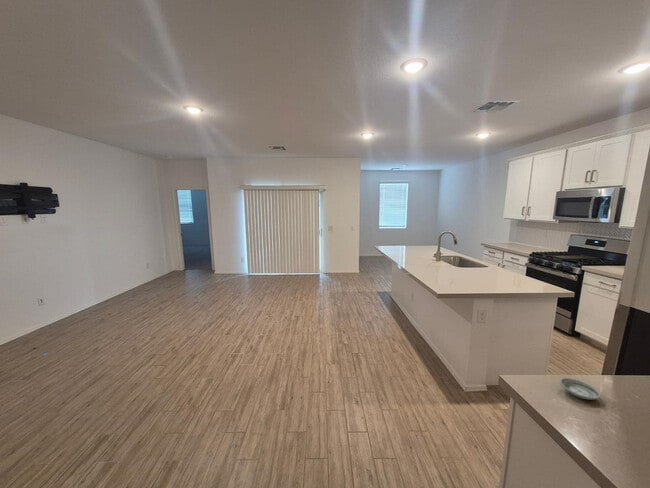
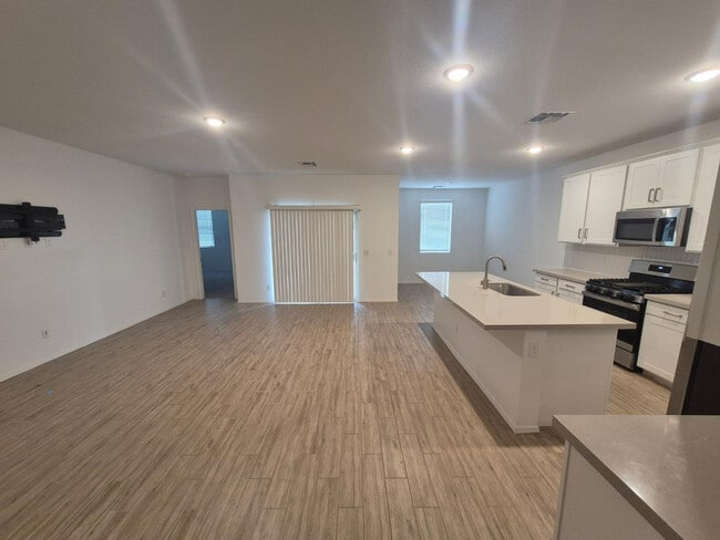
- saucer (578, 390)
